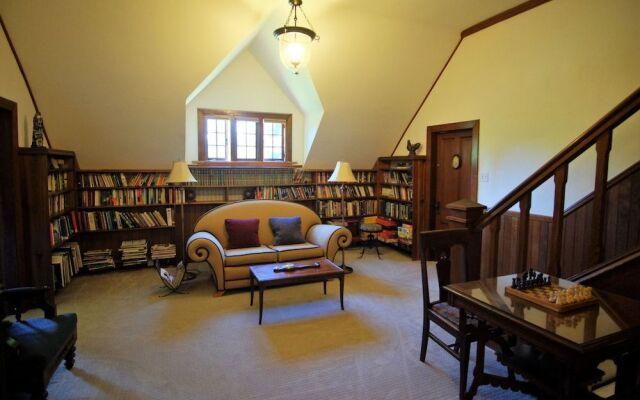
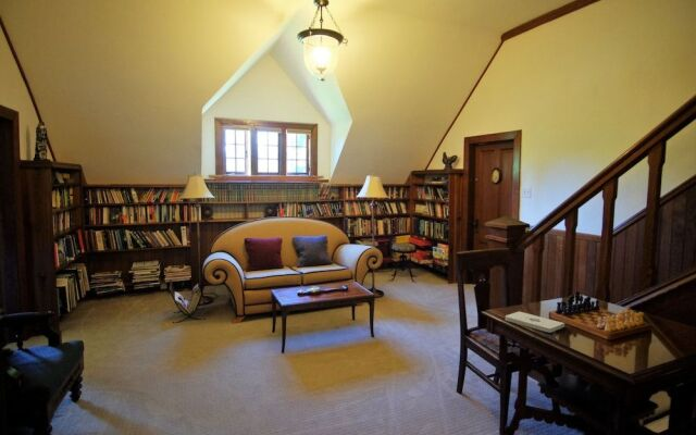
+ notepad (533, 321)
